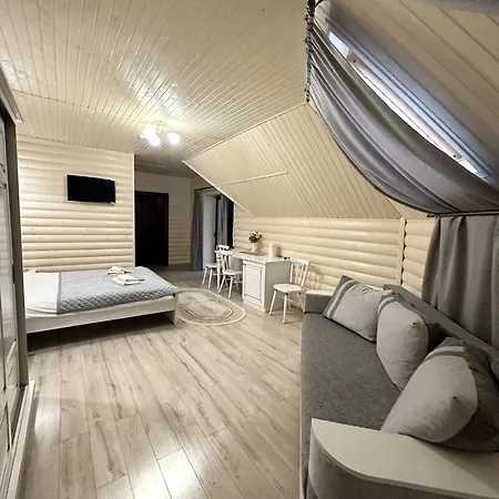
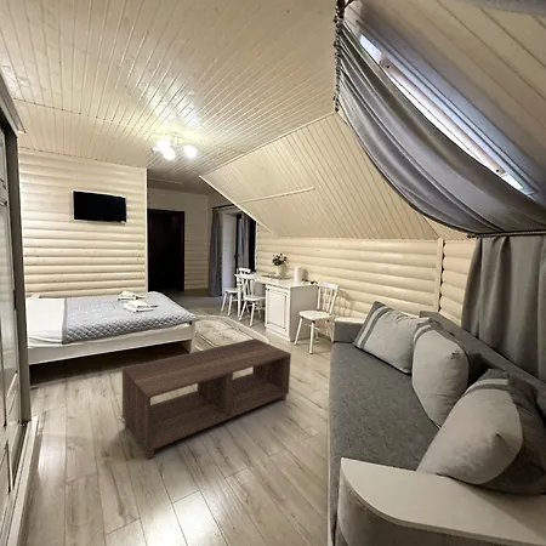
+ coffee table (214, 386)
